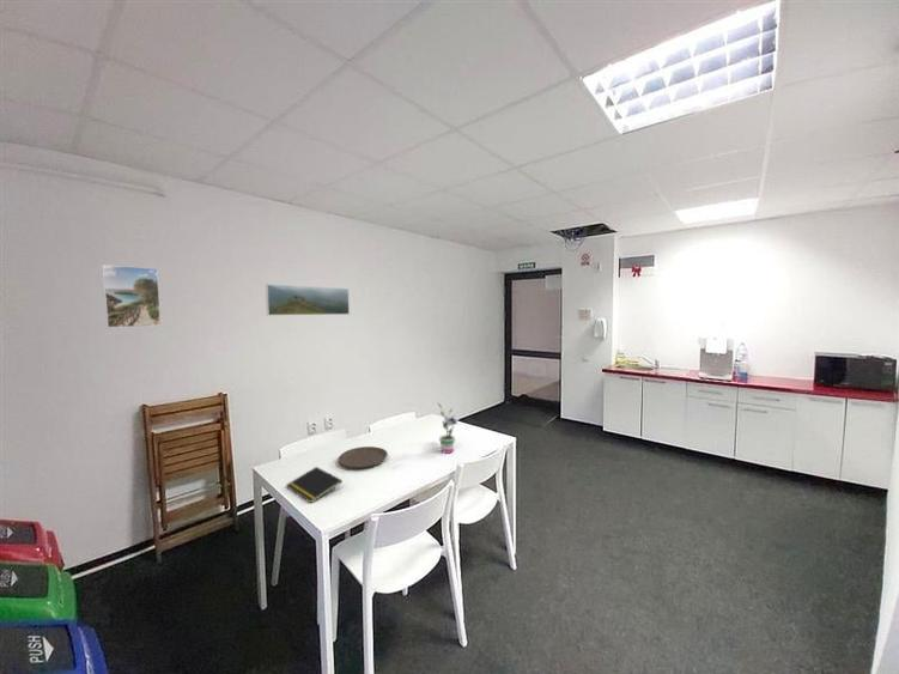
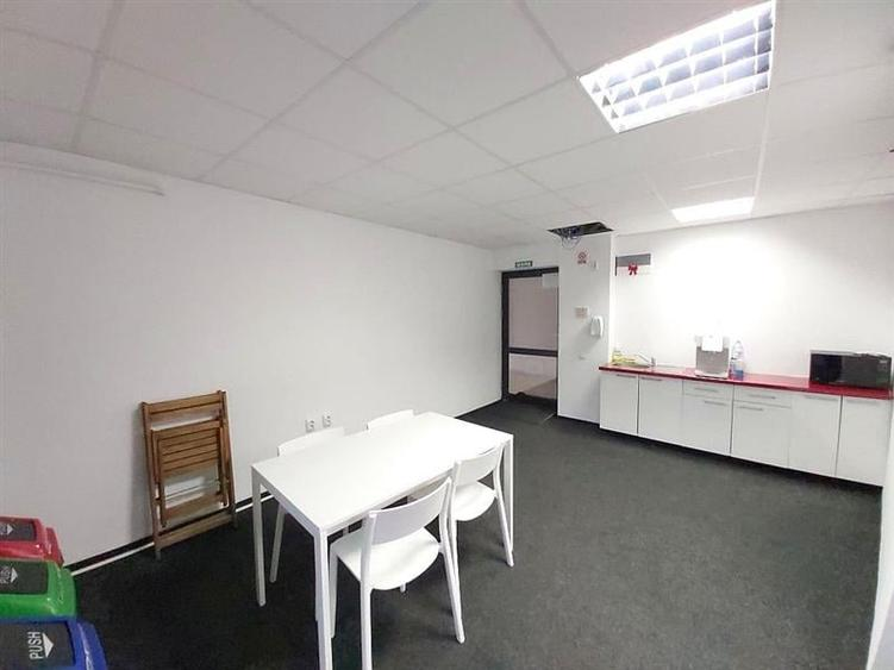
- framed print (311, 300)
- potted plant (450, 425)
- plate (363, 457)
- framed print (133, 297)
- notepad (314, 482)
